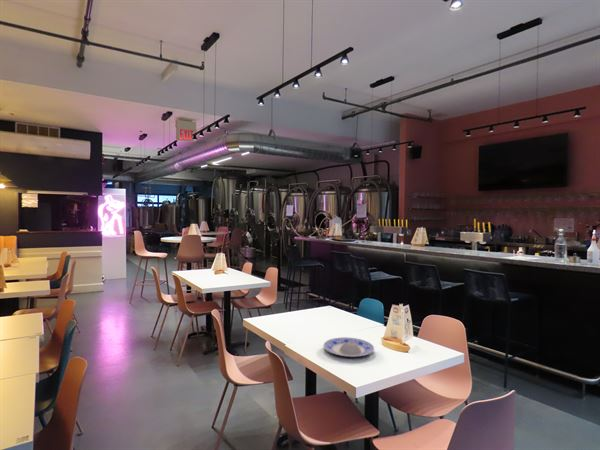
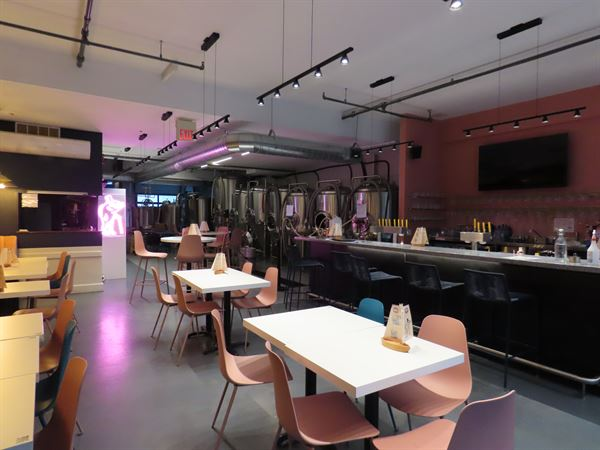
- plate (348, 345)
